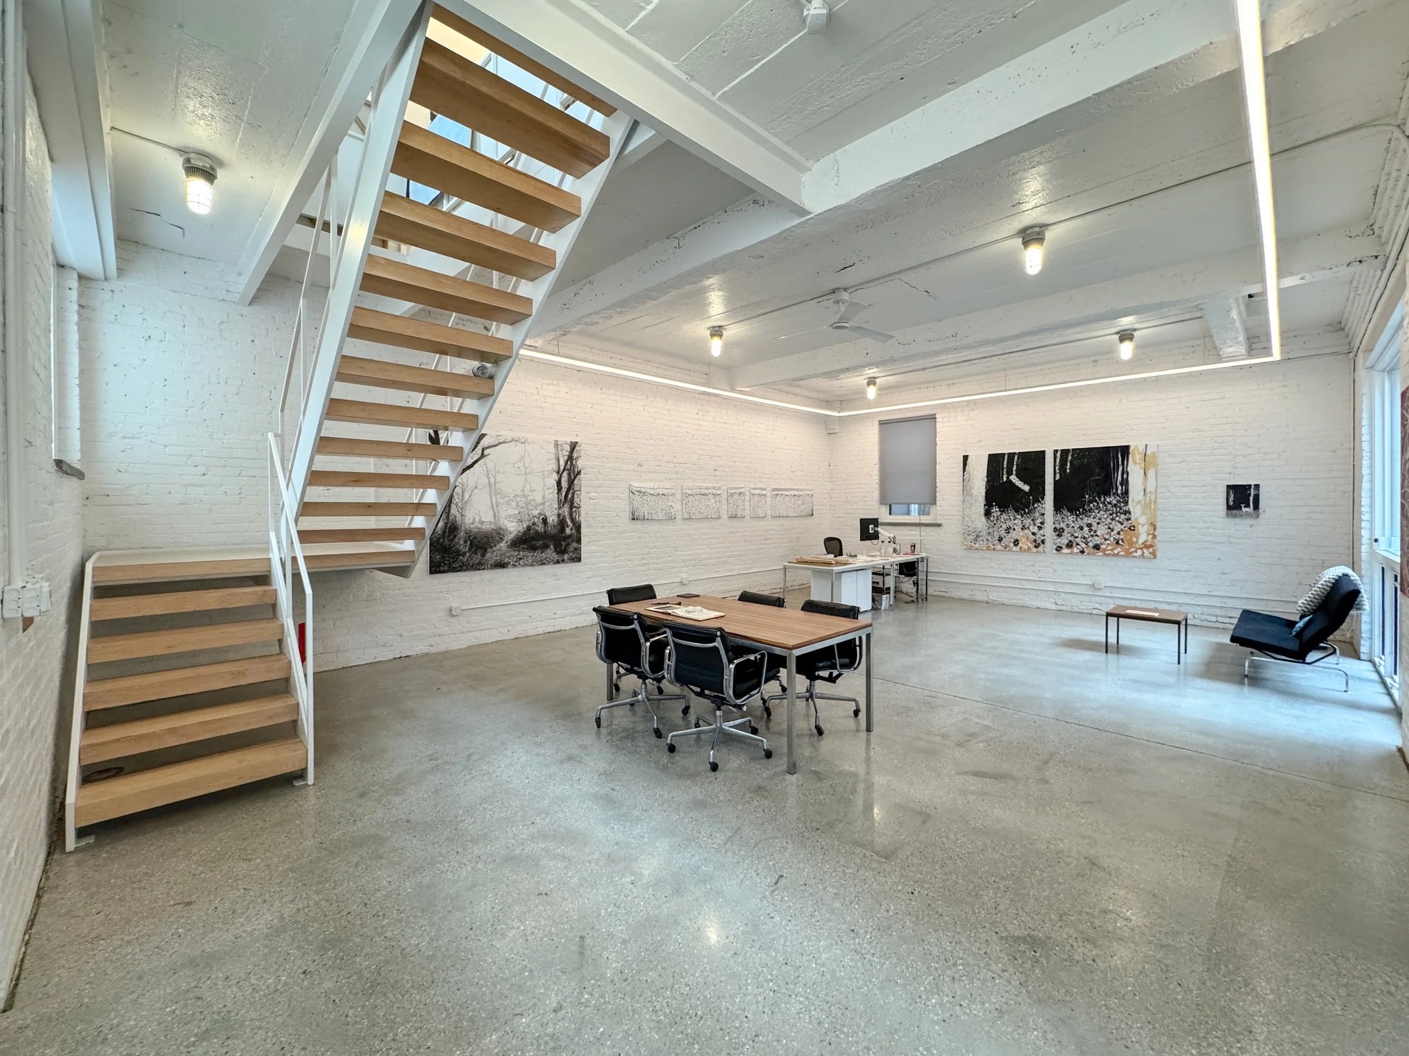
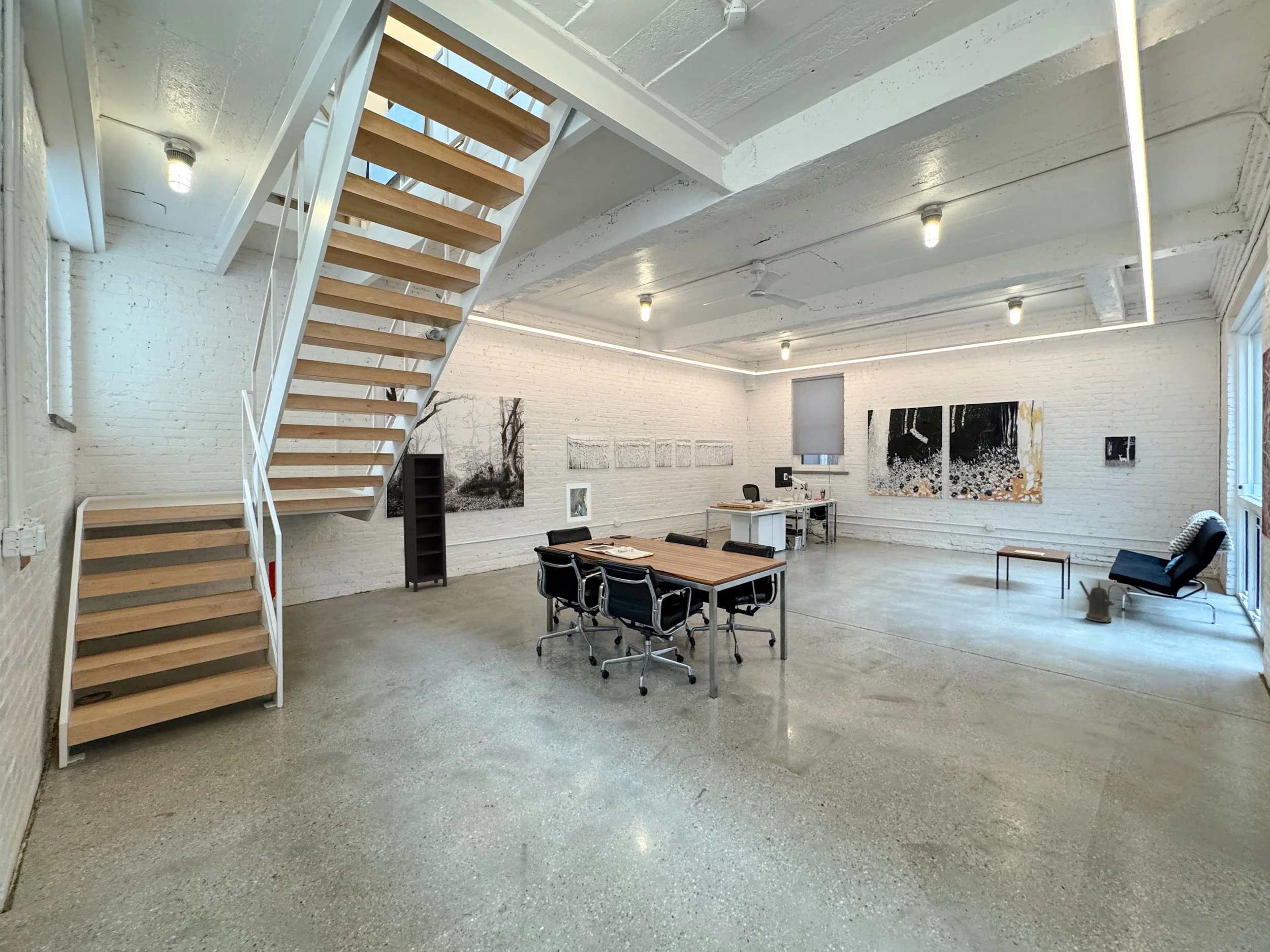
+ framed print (578, 502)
+ bookcase (424, 520)
+ watering can (1104, 602)
